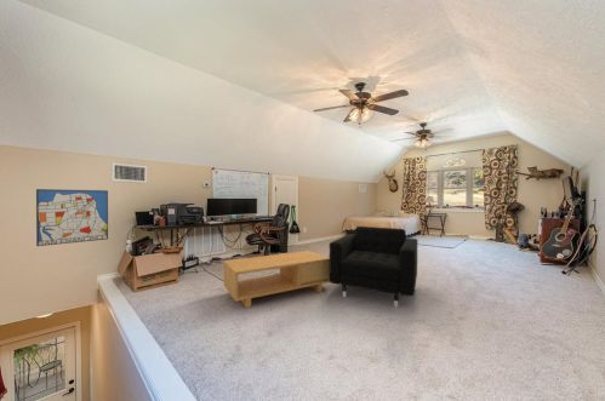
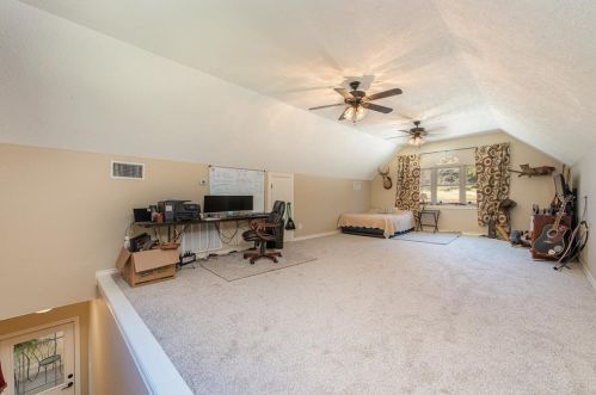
- coffee table (278, 275)
- armchair (375, 259)
- wall art (74, 216)
